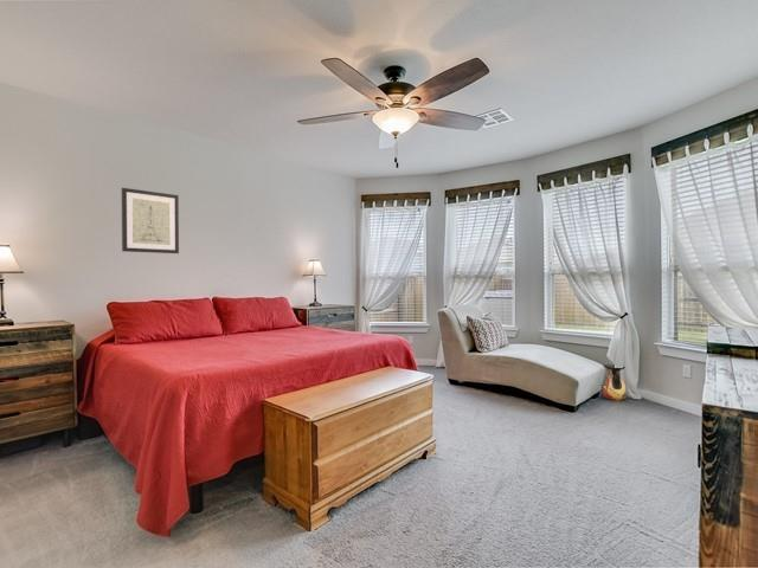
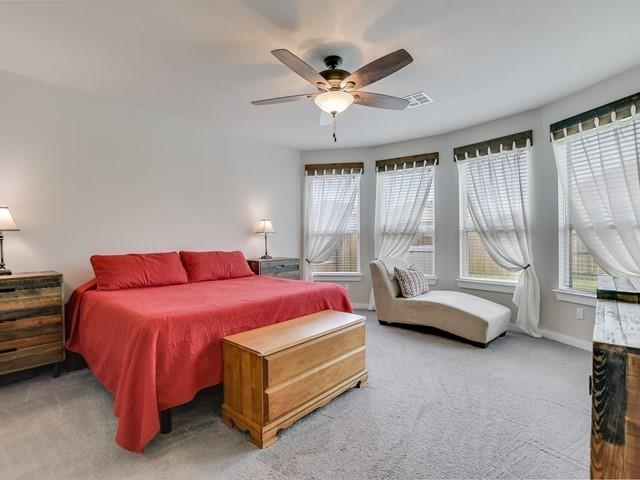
- vase (612, 381)
- wall art (150, 221)
